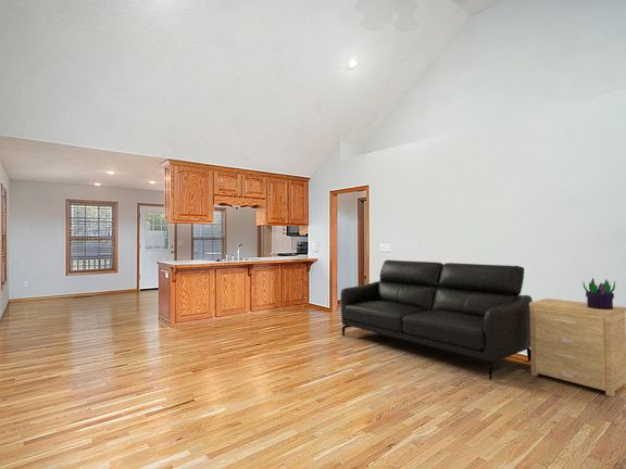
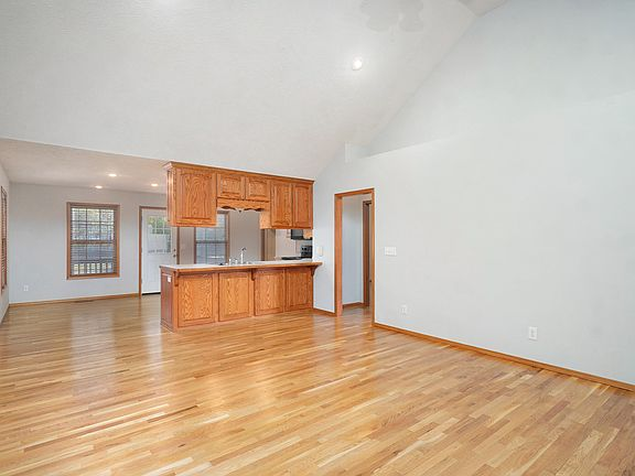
- sofa (424, 305)
- side table (575, 342)
- flowerpot (600, 292)
